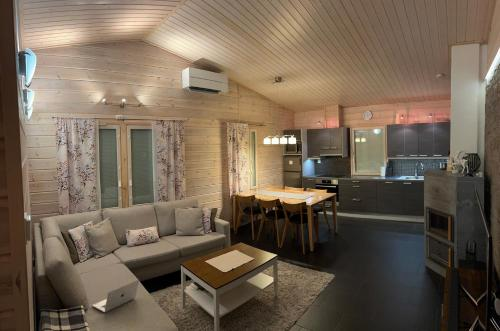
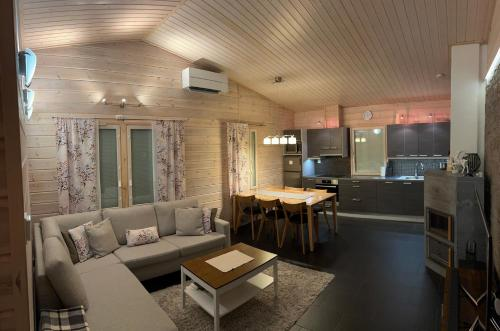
- laptop (116, 292)
